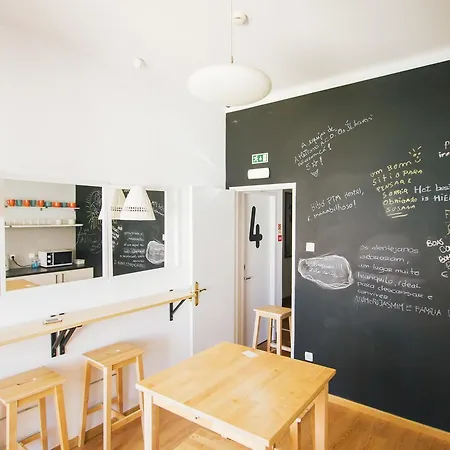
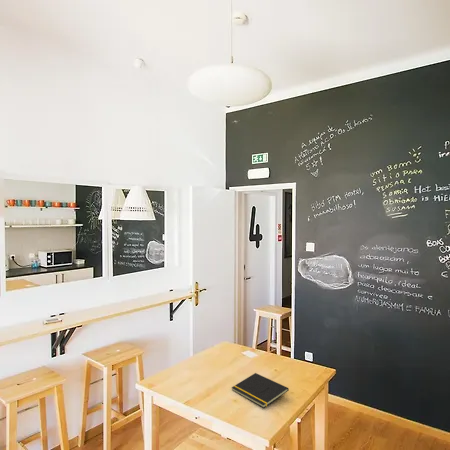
+ notepad (259, 389)
